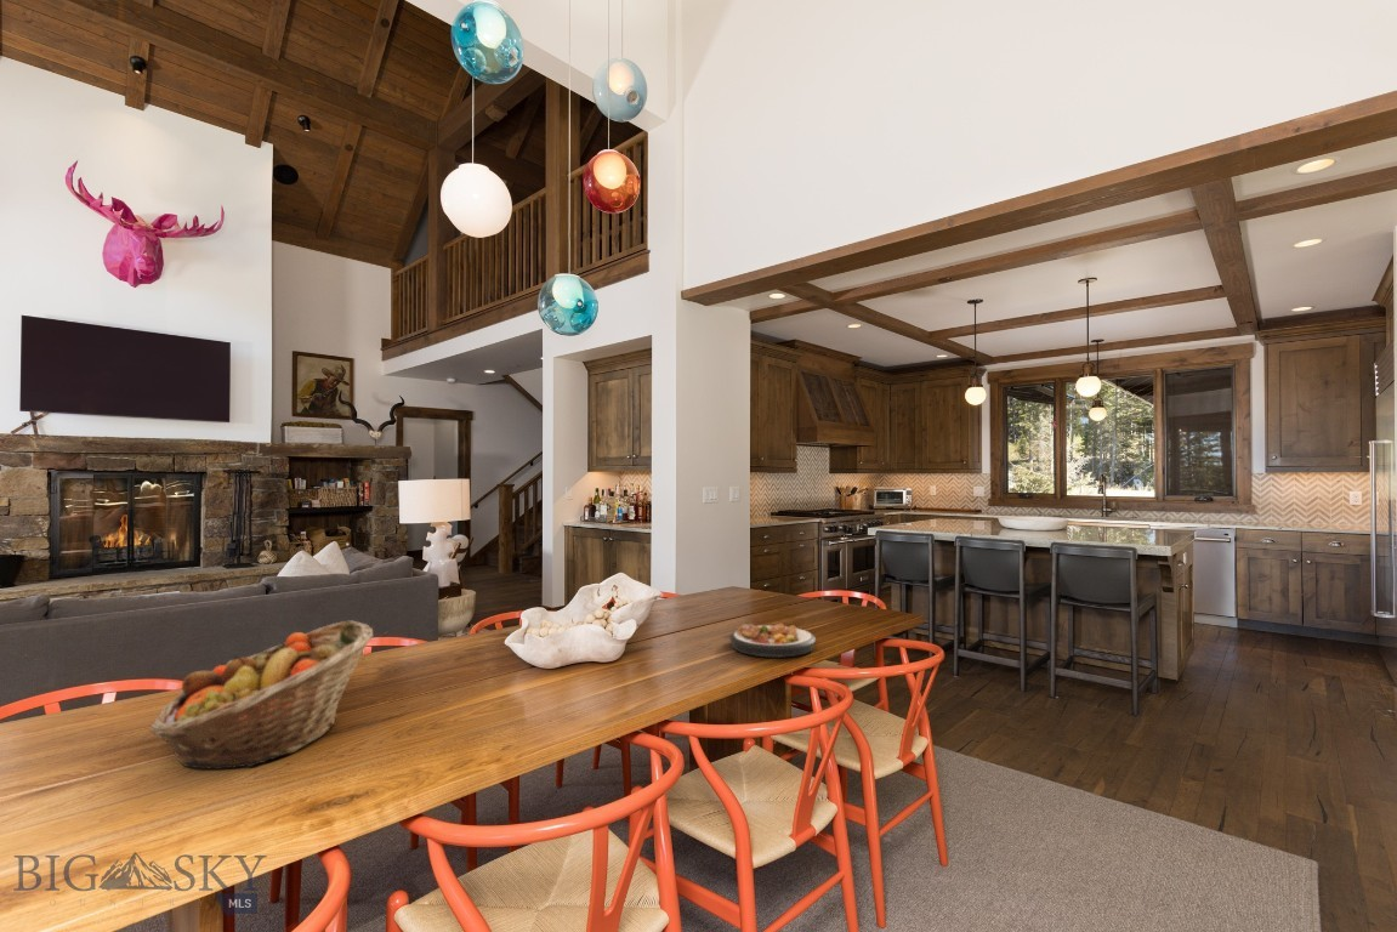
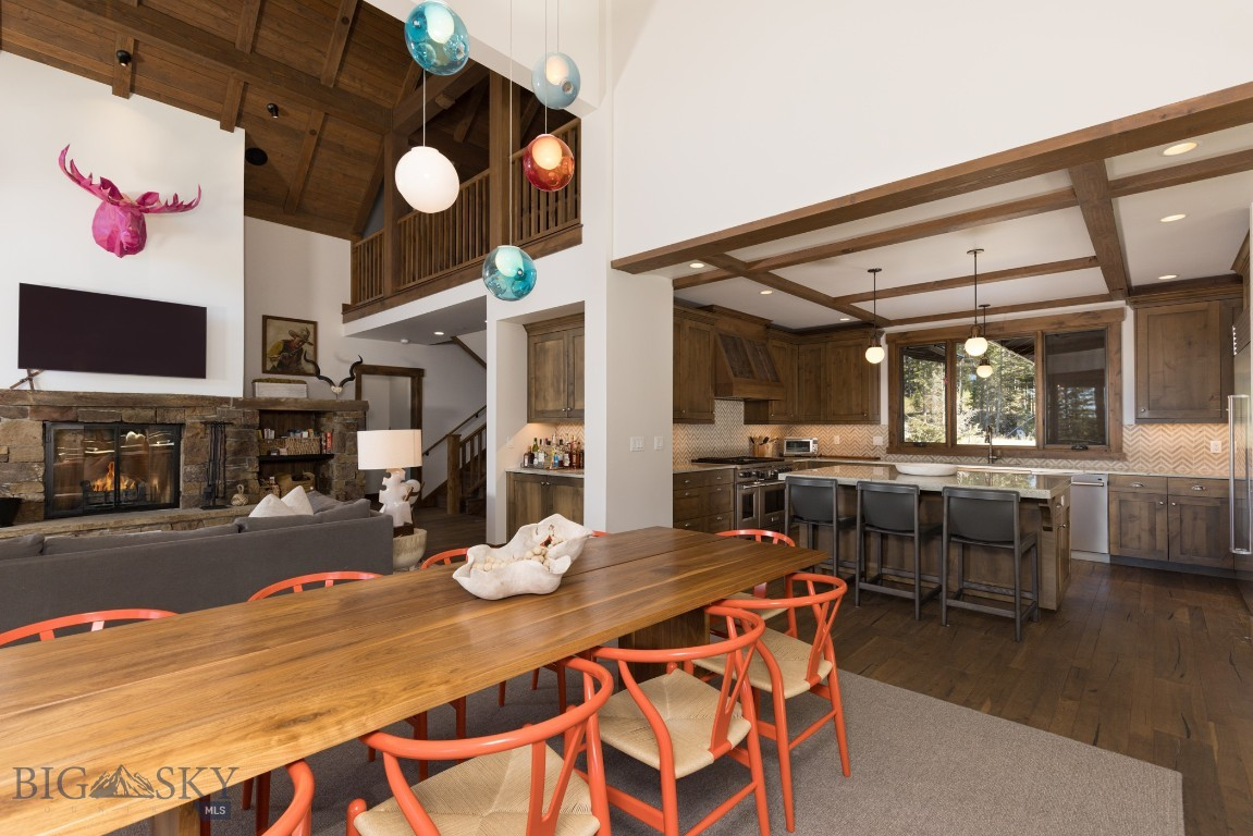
- fruit basket (272, 686)
- plate (772, 636)
